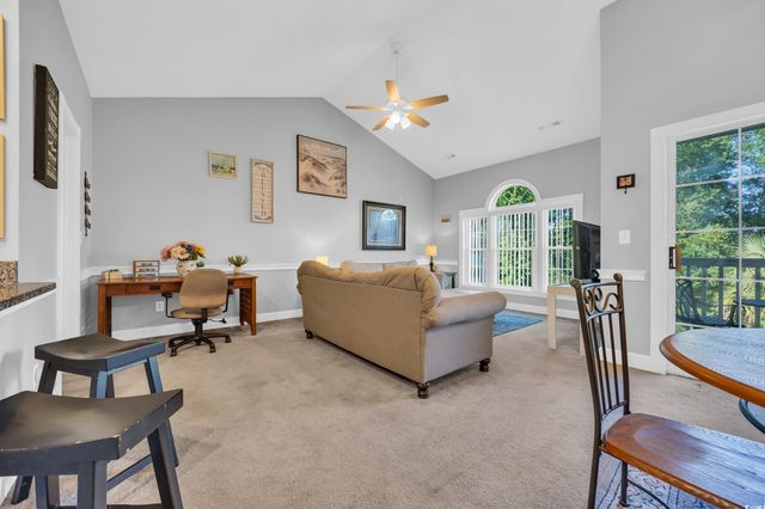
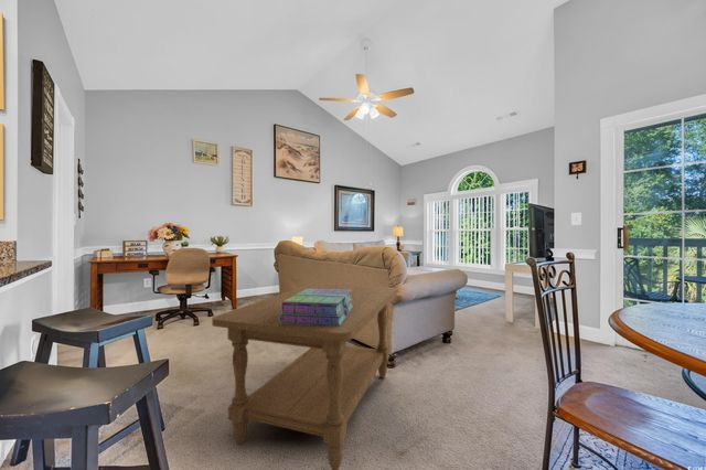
+ stack of books (319, 303)
+ coffee table (324, 351)
